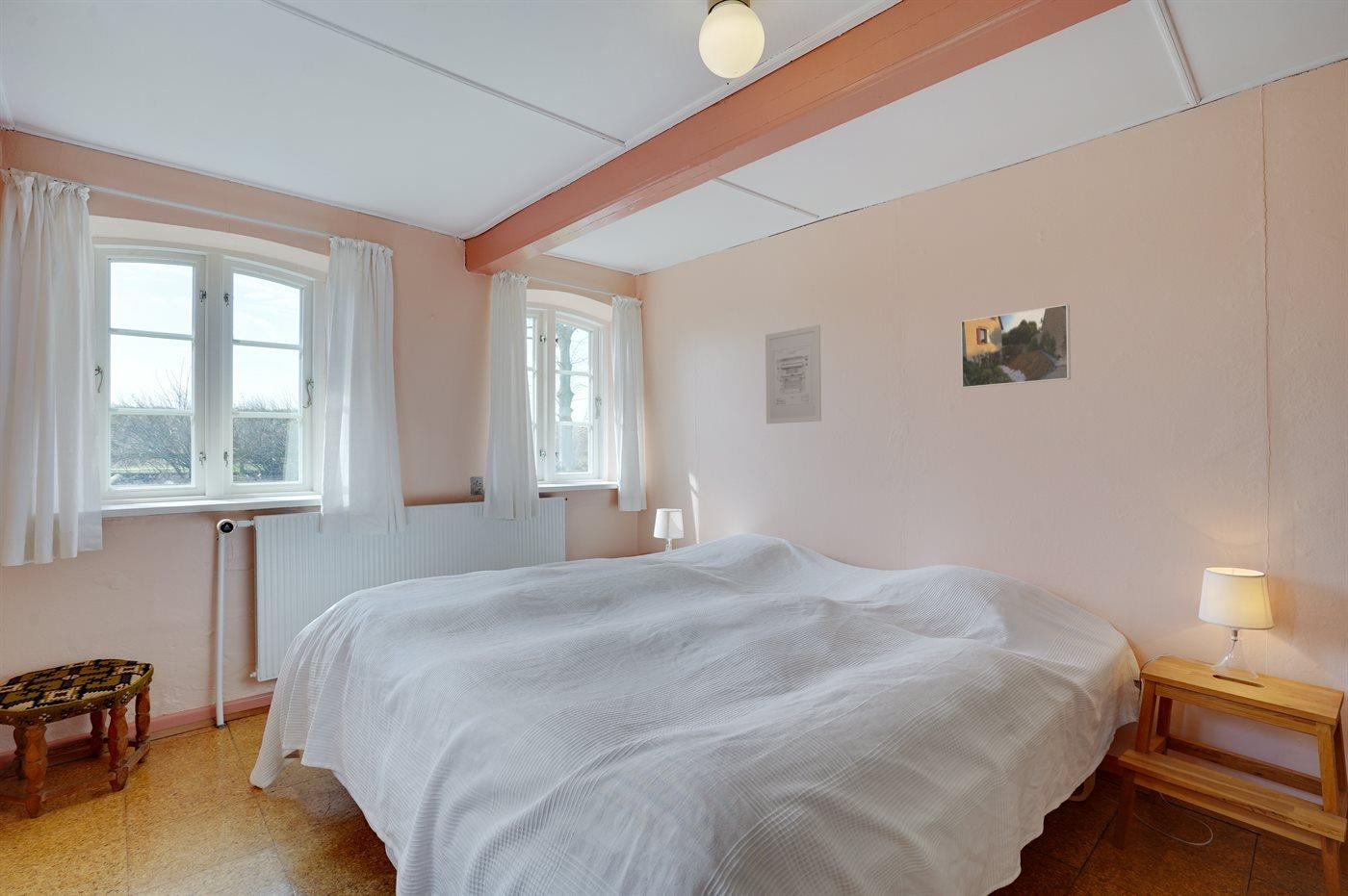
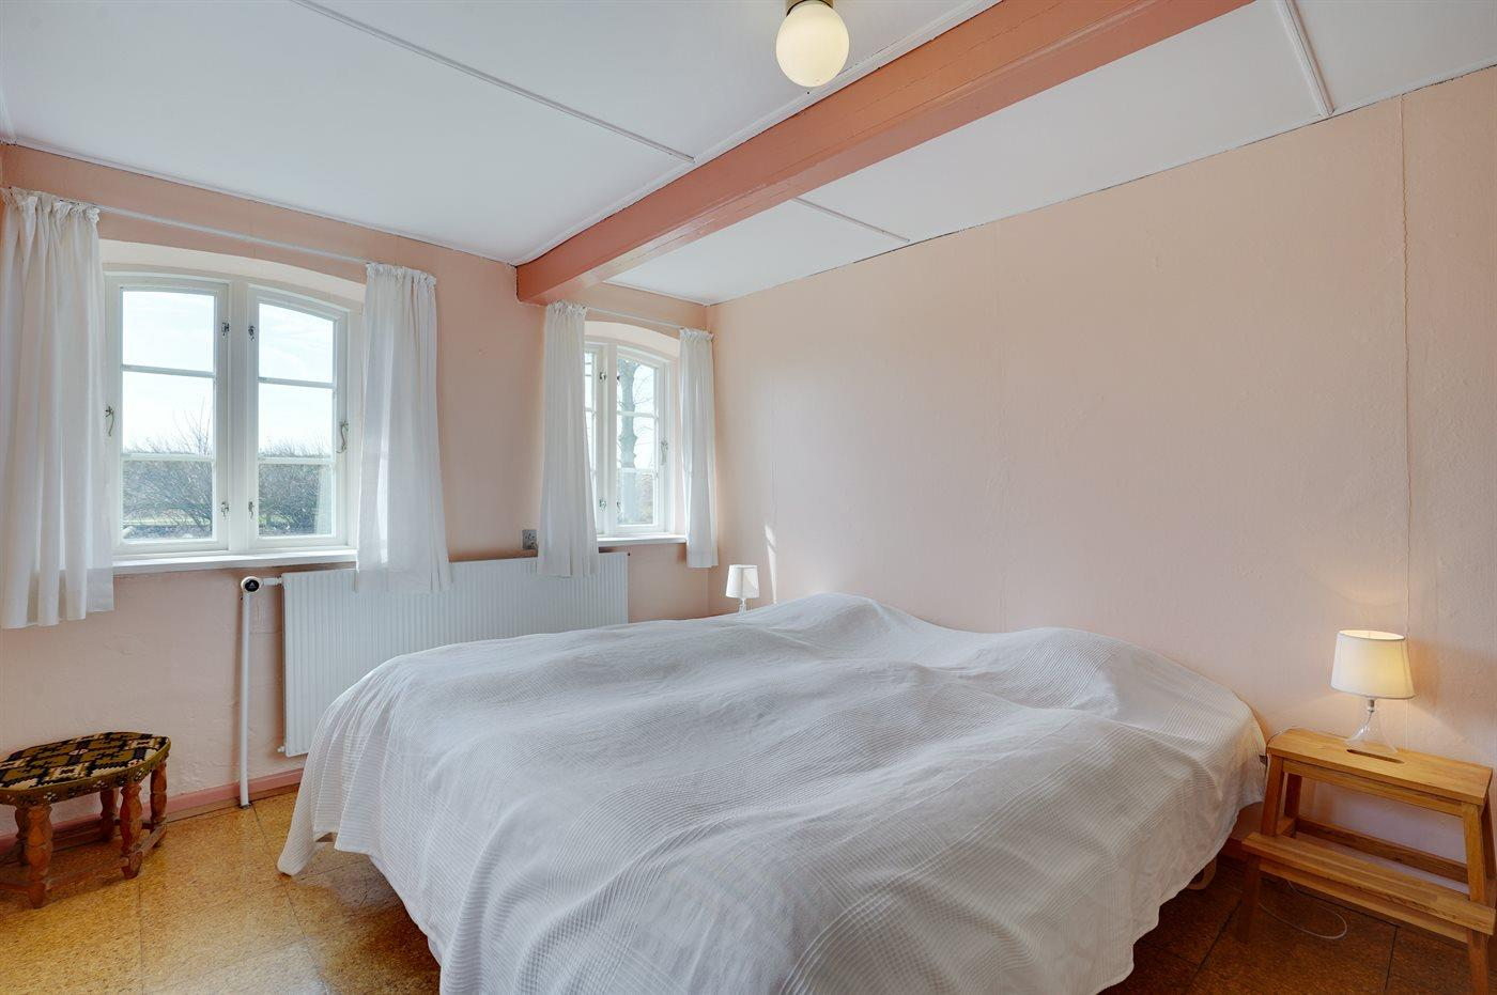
- wall art (791, 376)
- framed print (1012, 348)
